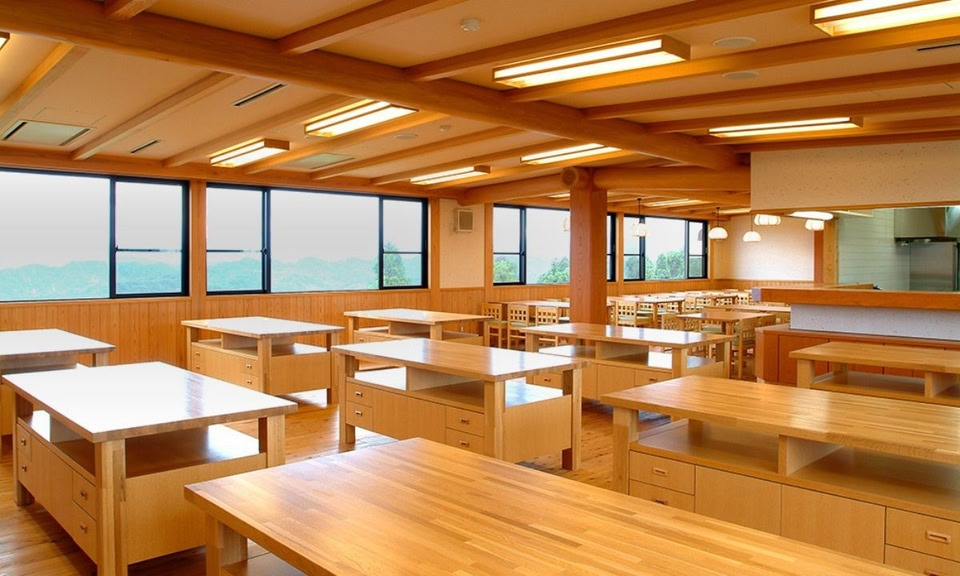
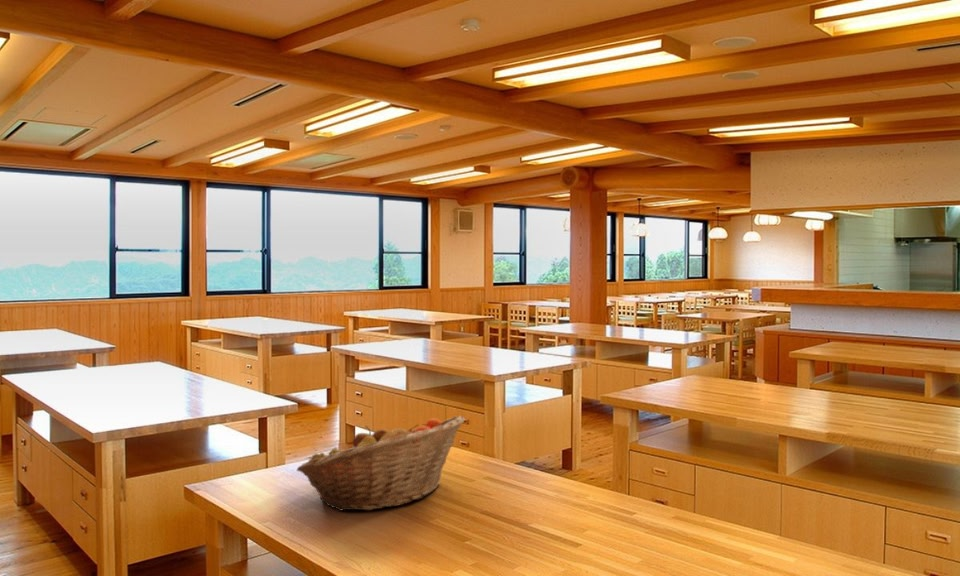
+ fruit basket (386, 456)
